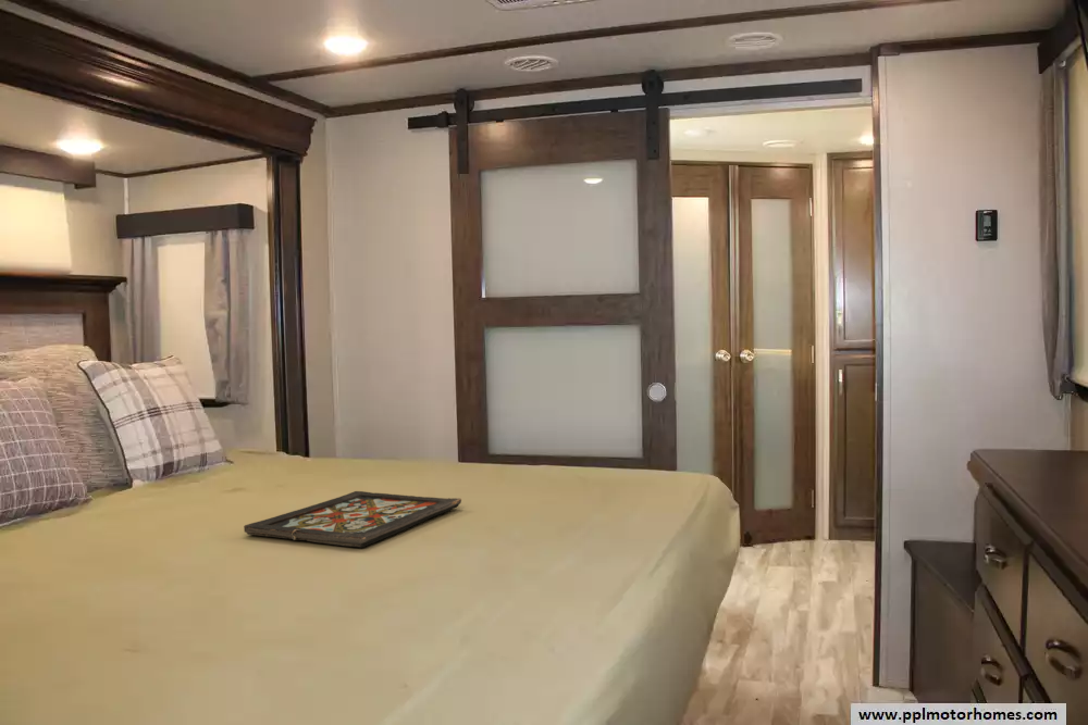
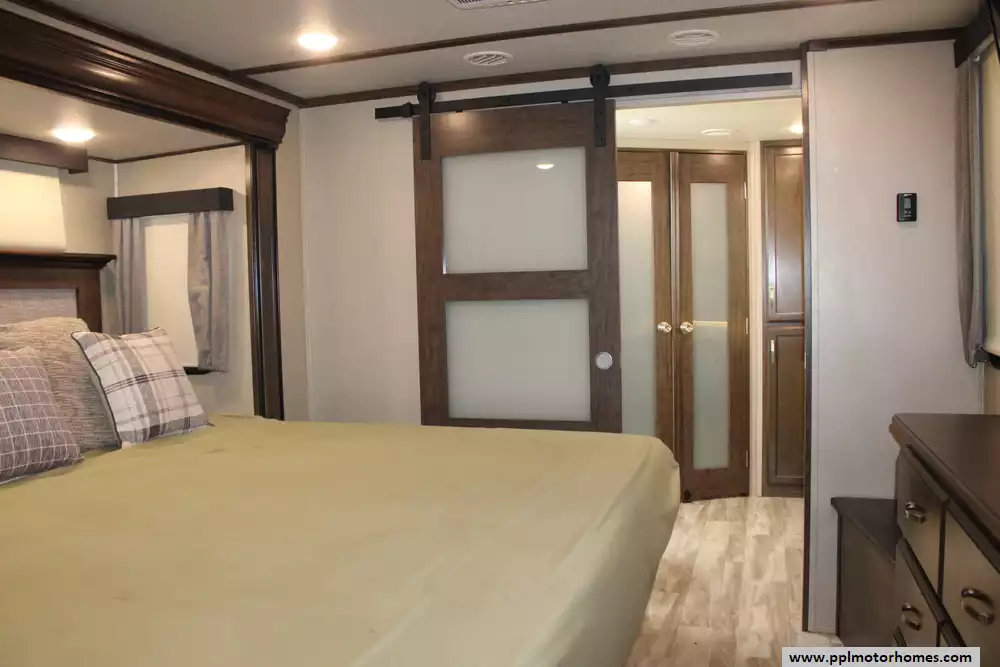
- decorative tray (359, 515)
